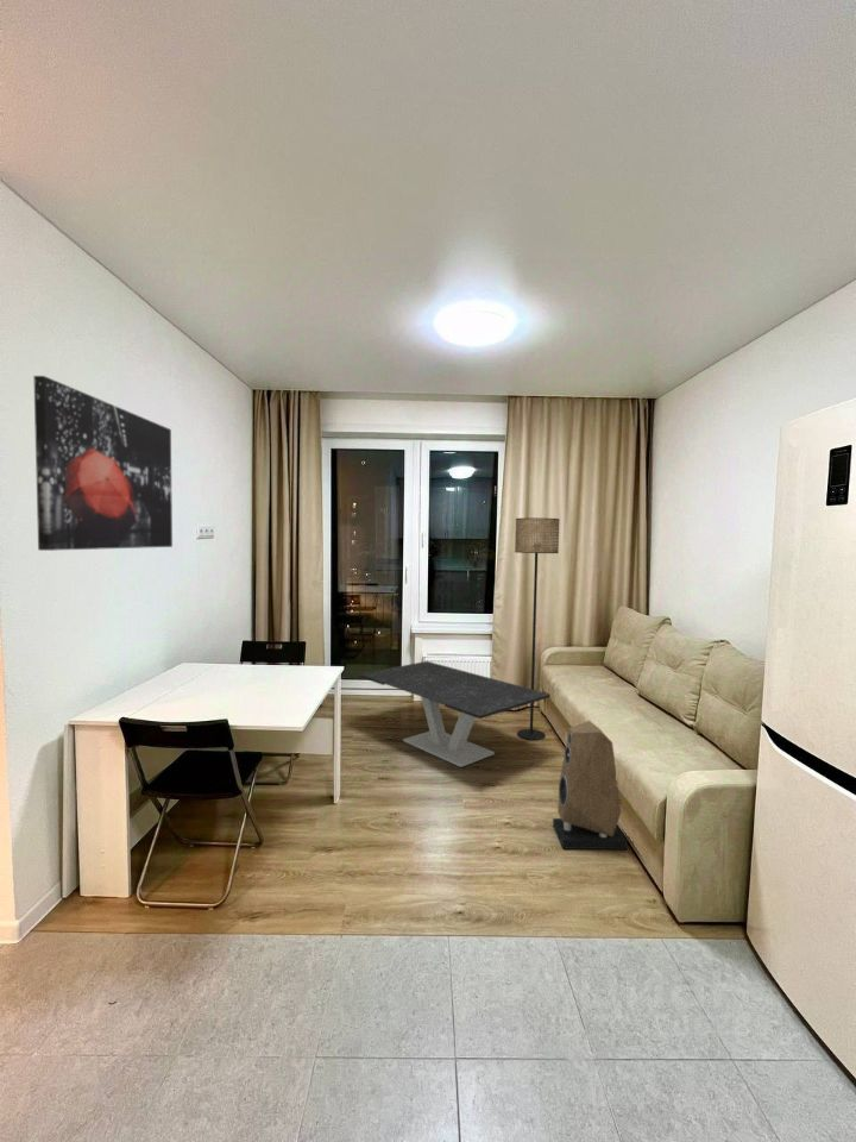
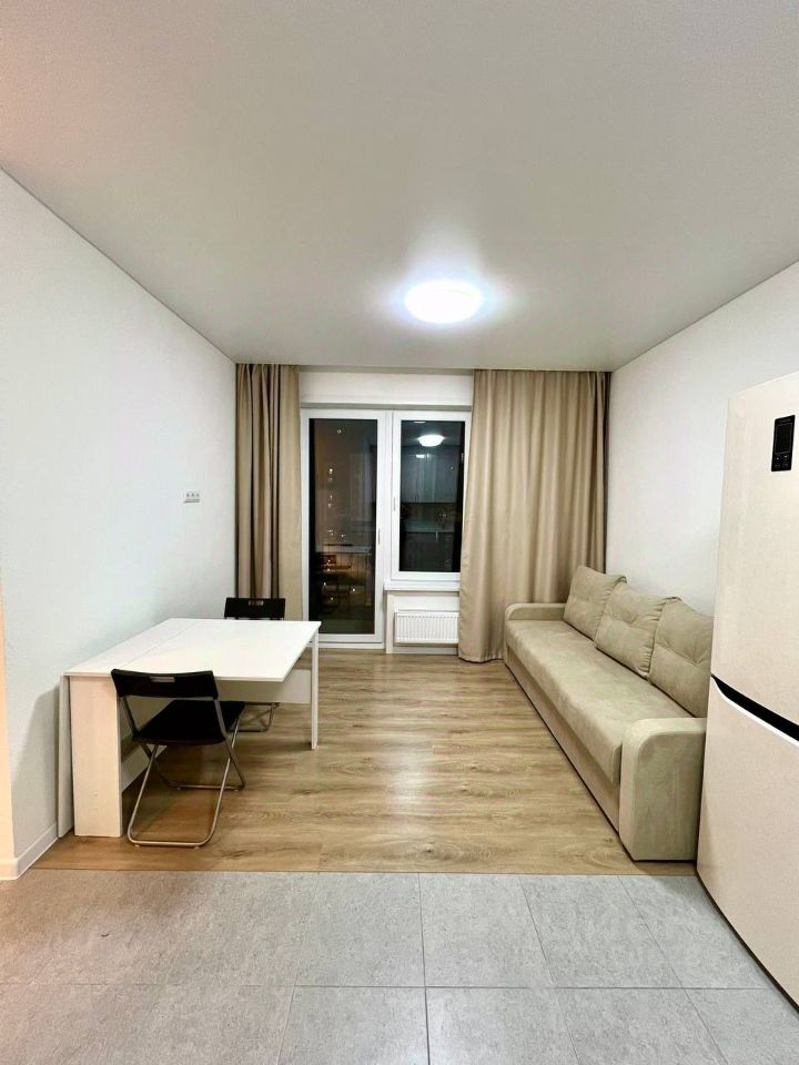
- wall art (117, 478)
- floor lamp (534, 628)
- speaker (590, 782)
- coffee table (441, 717)
